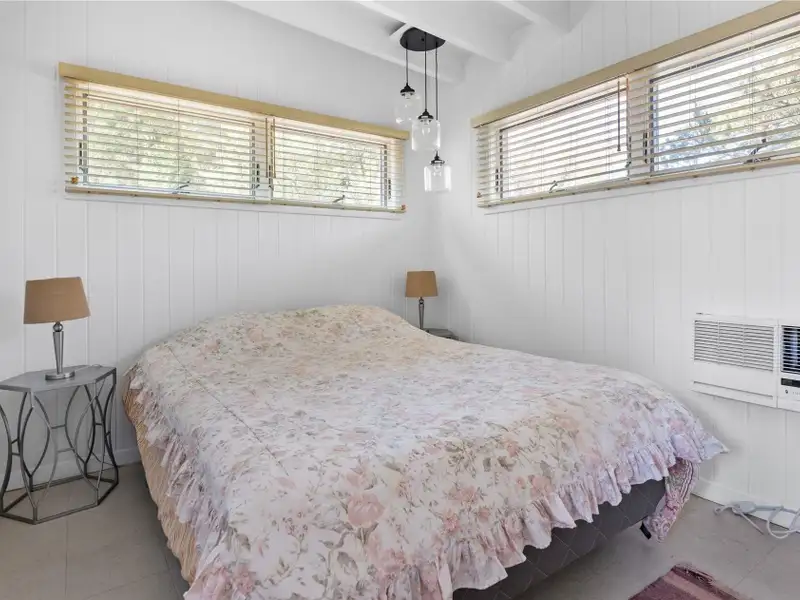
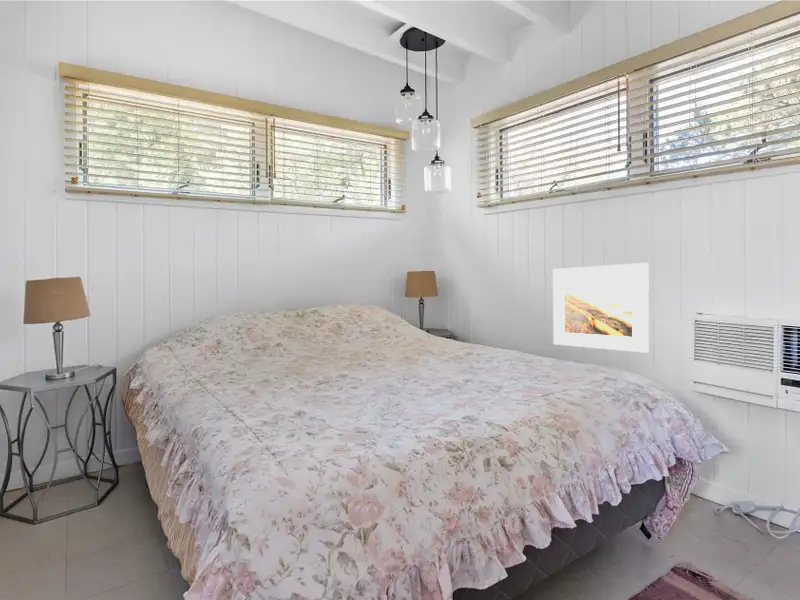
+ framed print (596, 307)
